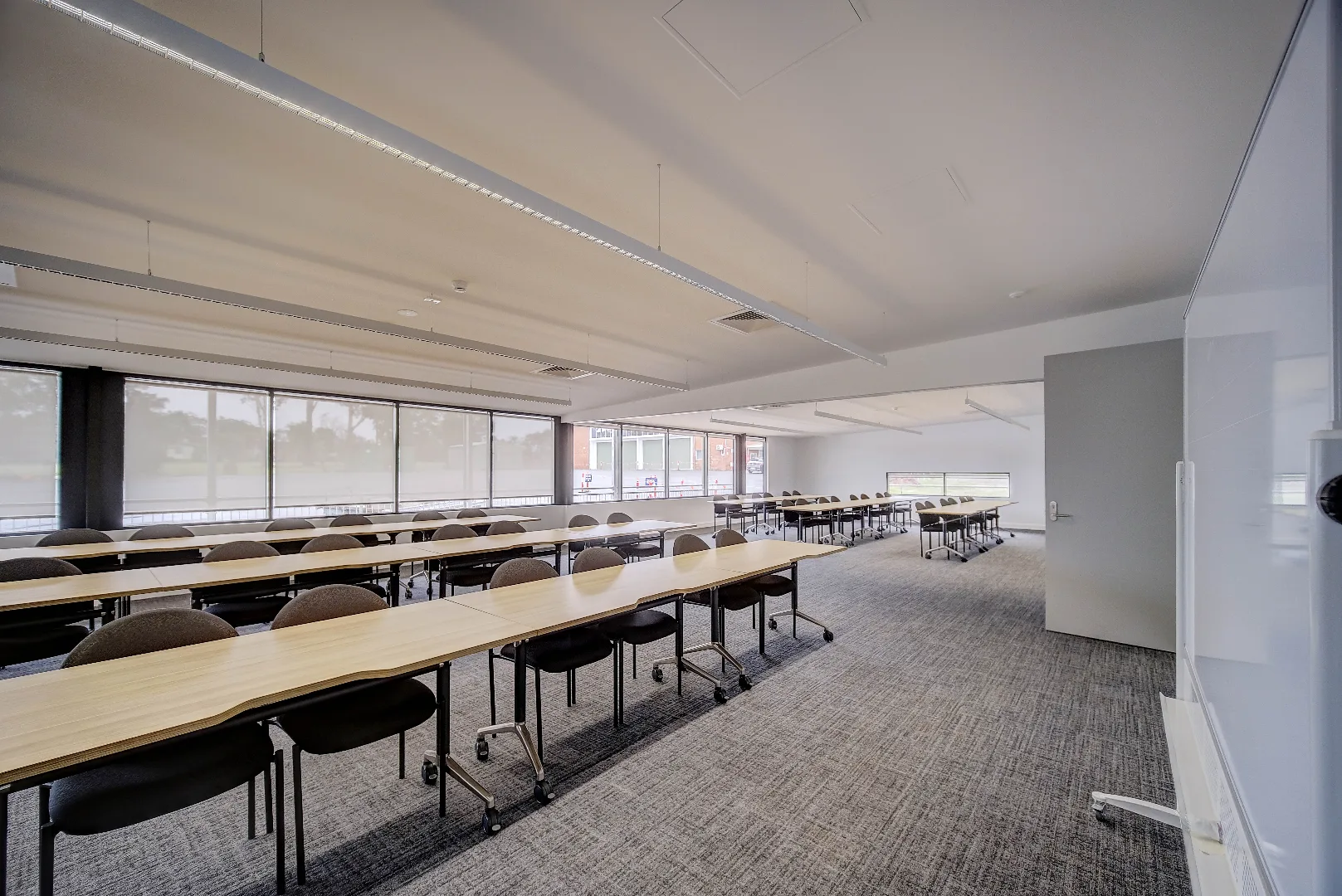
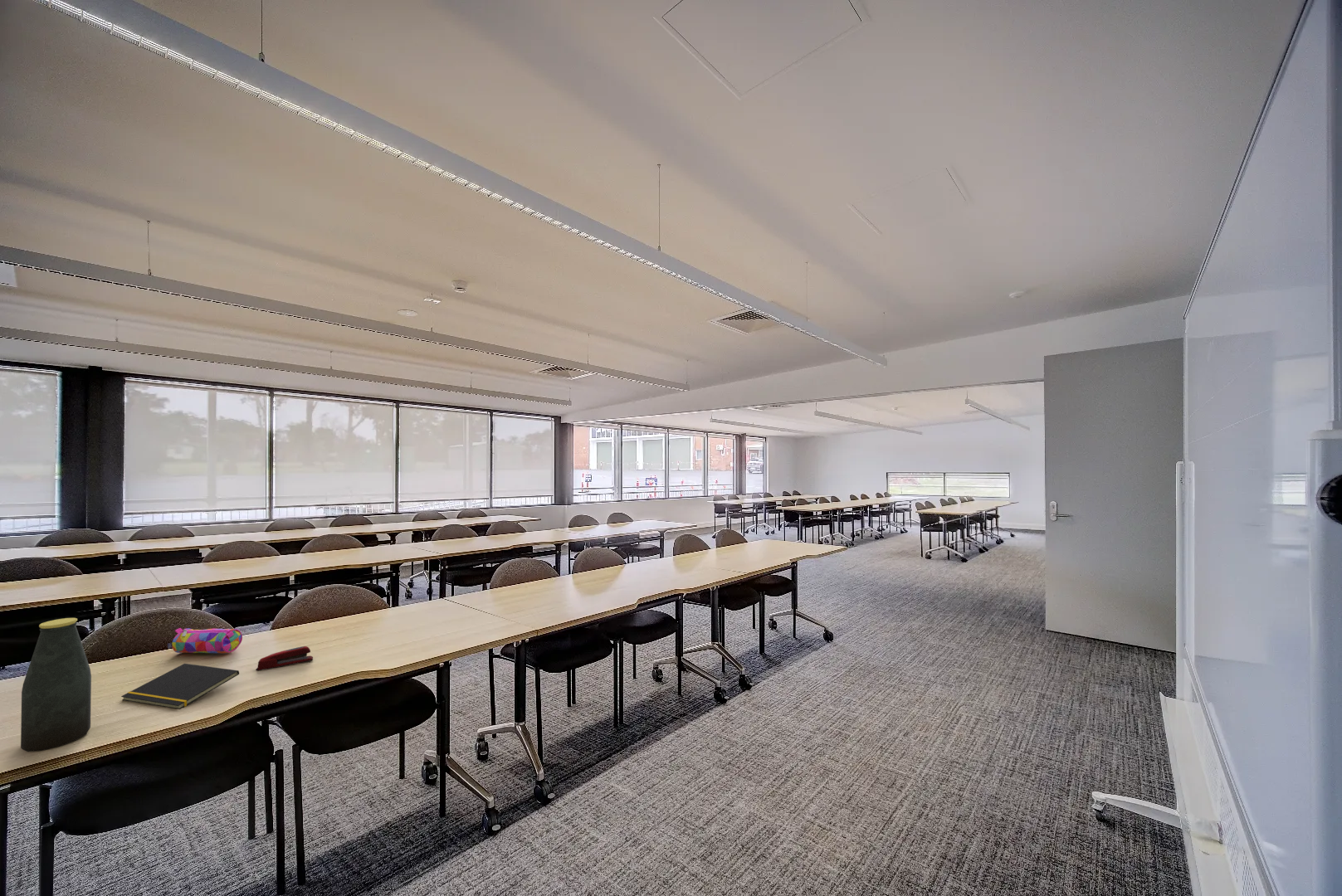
+ stapler (285, 657)
+ bottle (57, 680)
+ notepad (182, 684)
+ pencil case (206, 640)
